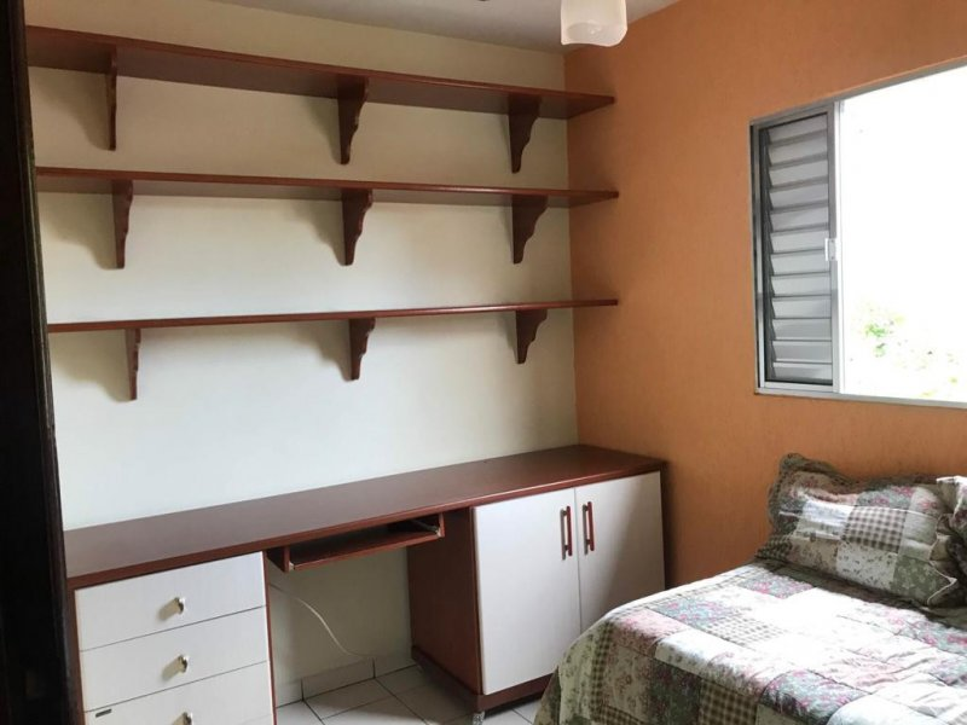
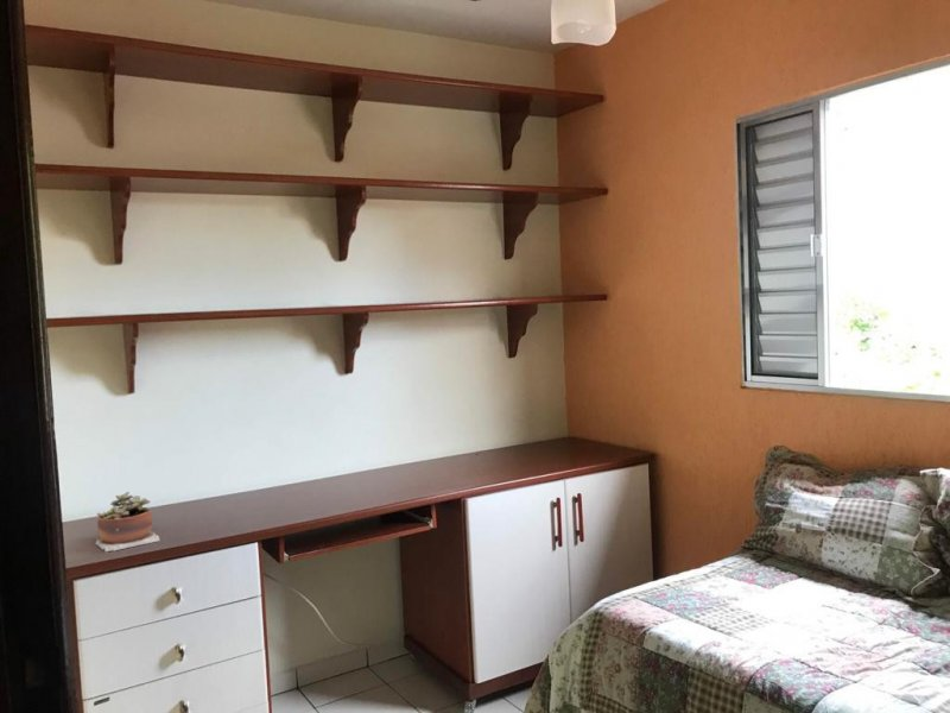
+ succulent plant (125, 518)
